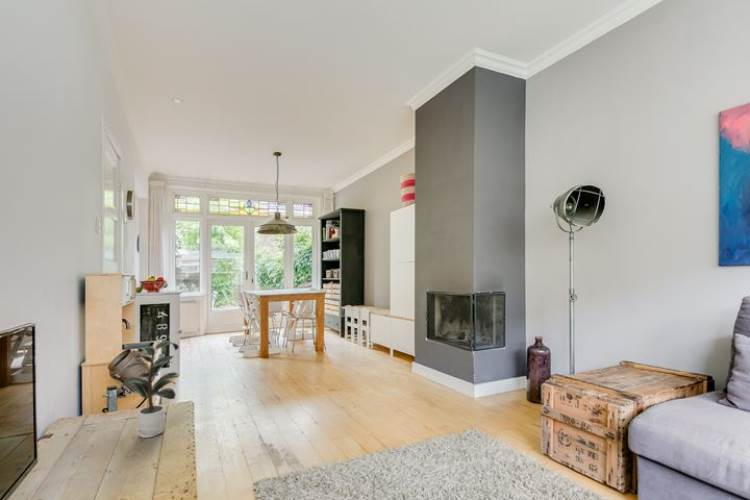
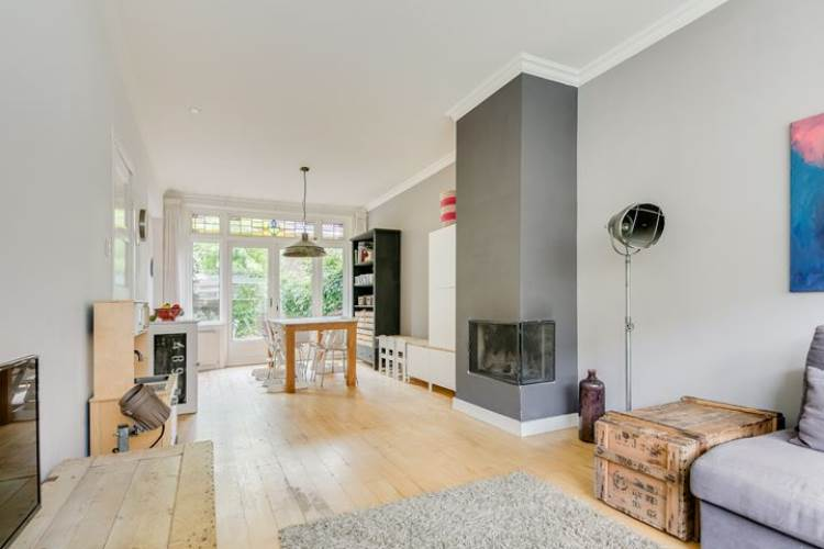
- potted plant (143, 388)
